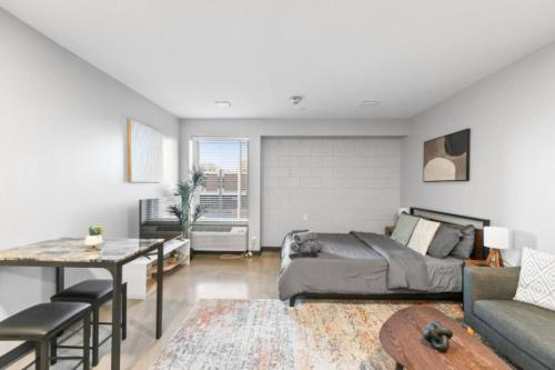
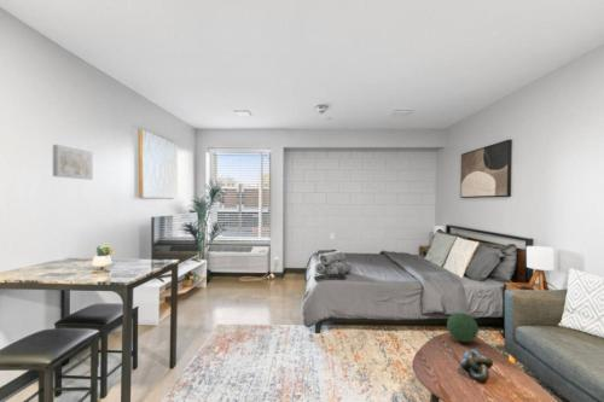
+ decorative orb (461, 326)
+ wall art (74, 163)
